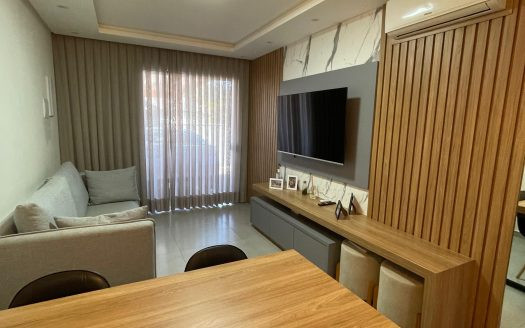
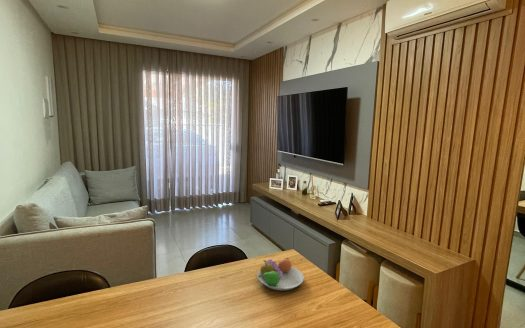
+ fruit bowl (278, 271)
